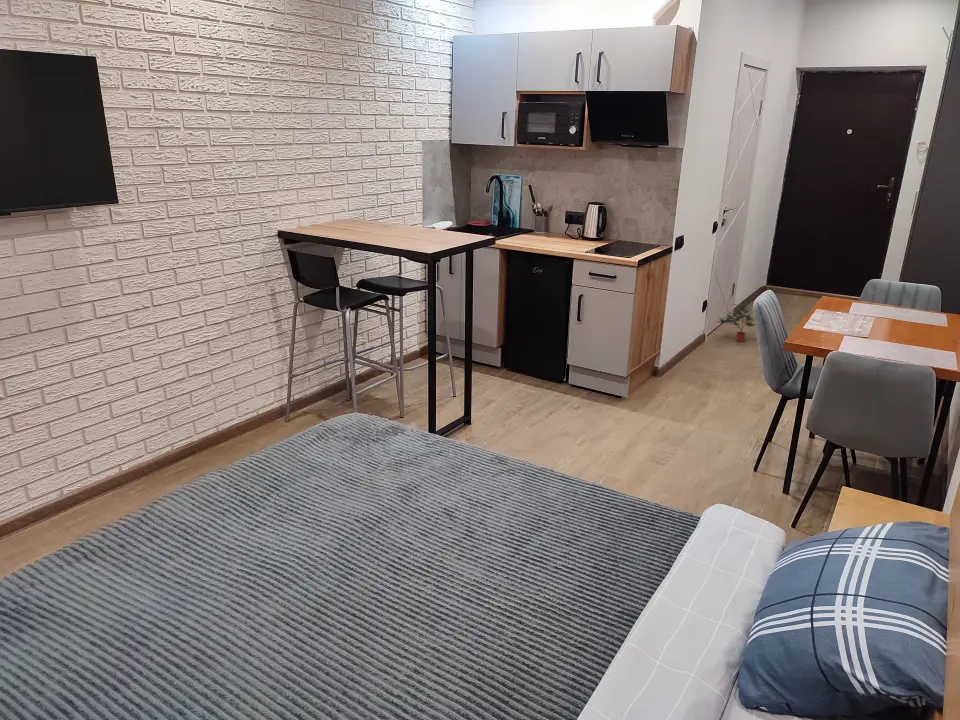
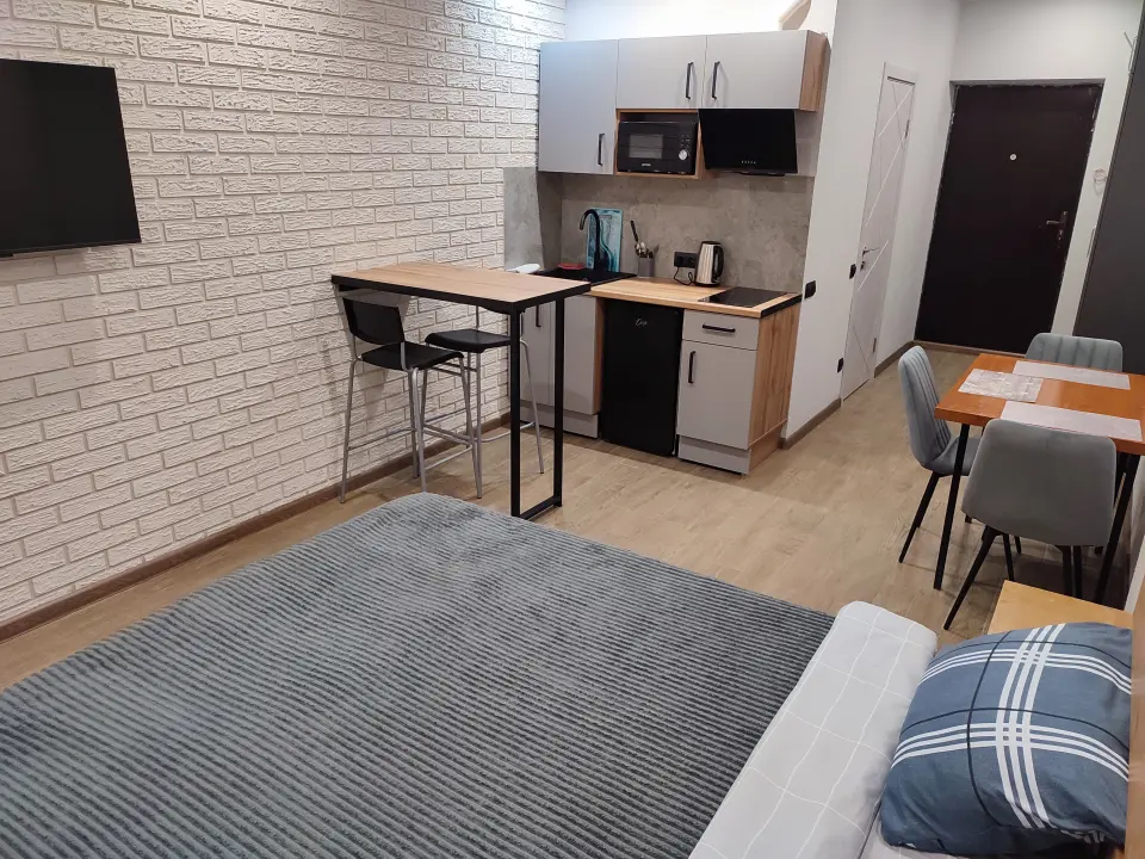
- potted plant (737, 321)
